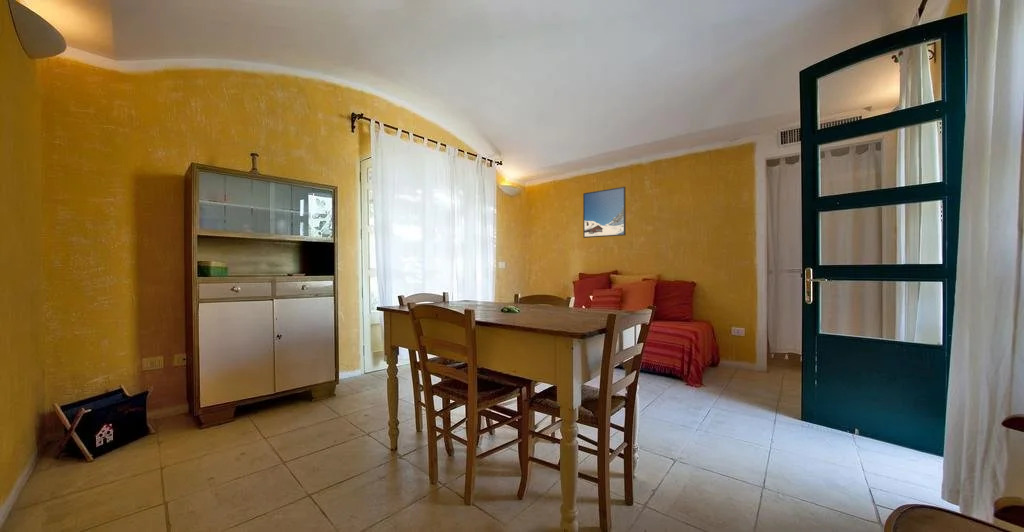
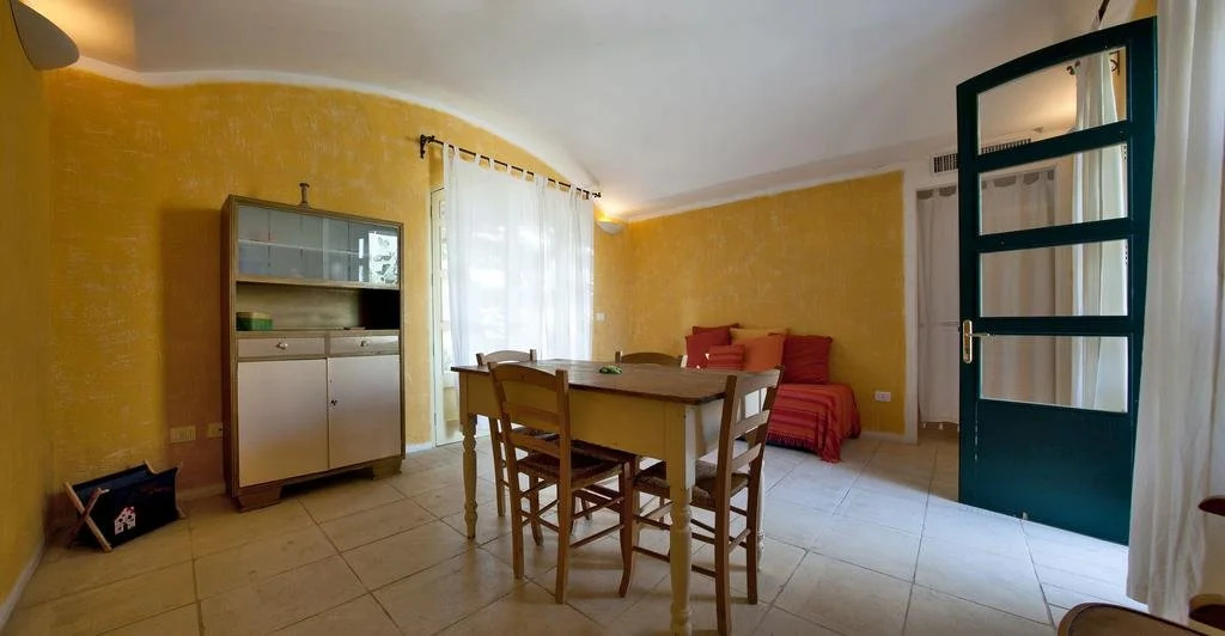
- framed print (603, 213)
